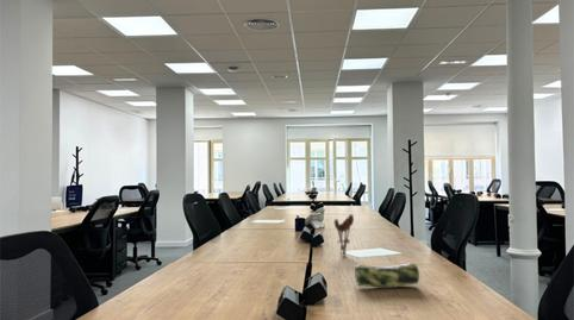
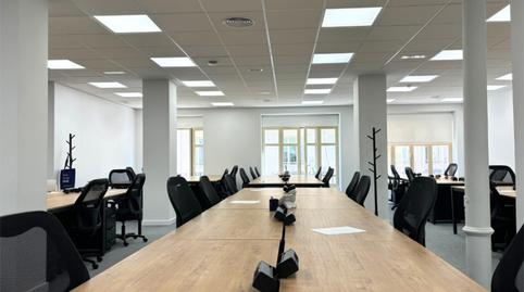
- pencil case (385, 275)
- utensil holder (344, 233)
